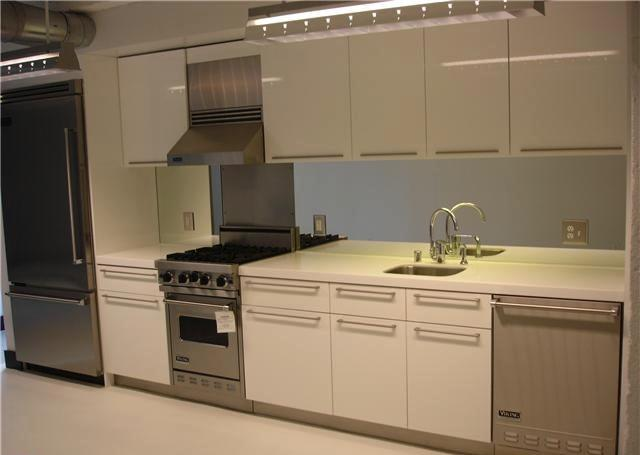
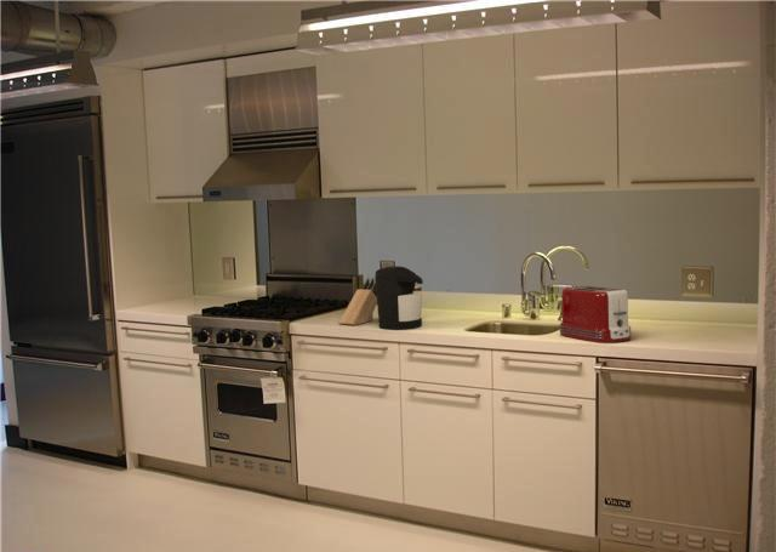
+ knife block (360, 300)
+ toaster (594, 312)
+ coffee maker (400, 295)
